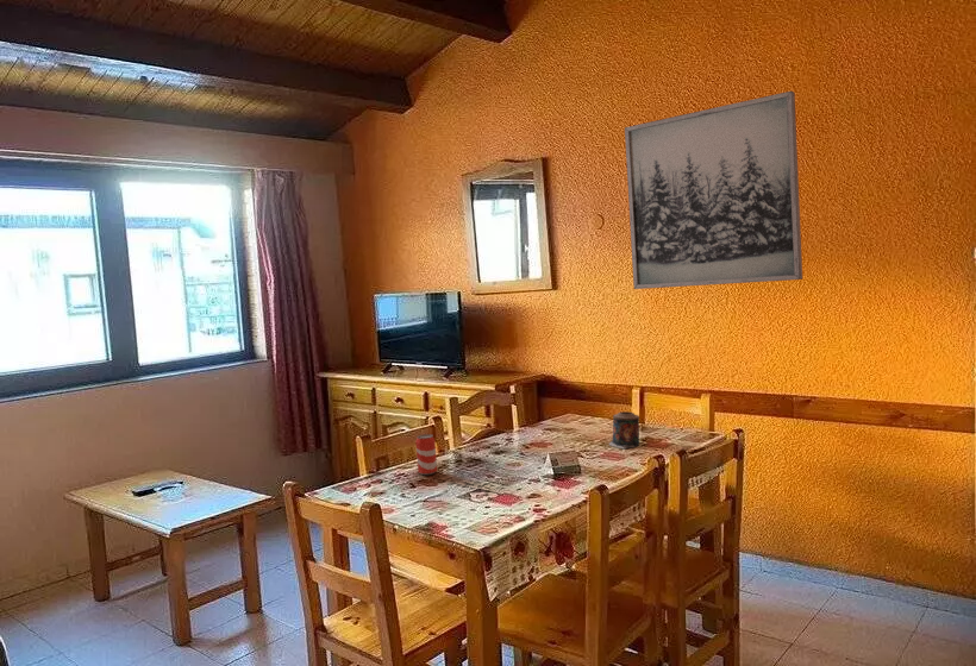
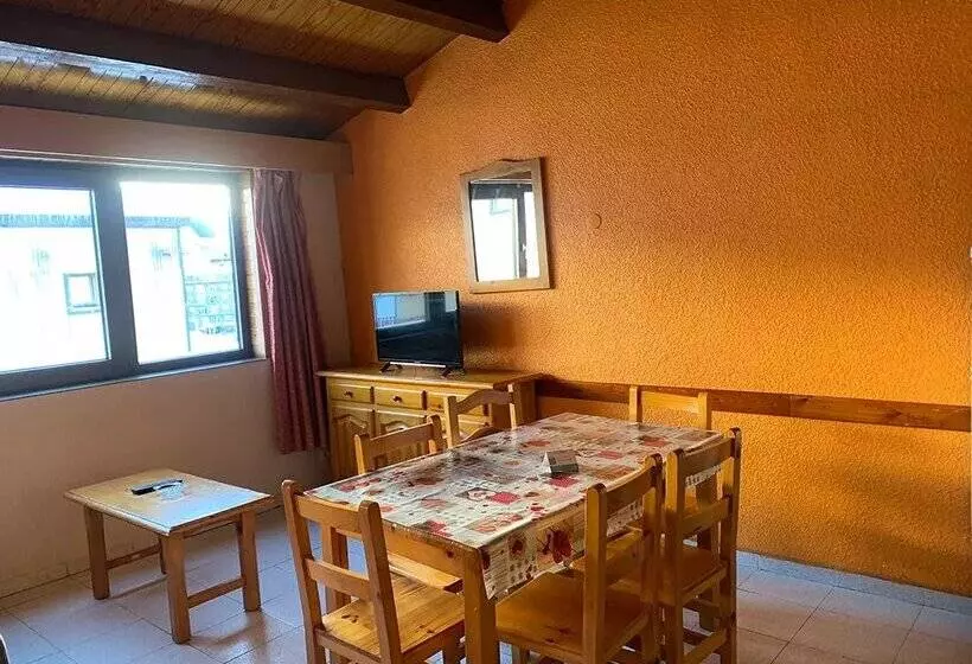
- beverage can (426, 454)
- candle (624, 428)
- wall art (707, 197)
